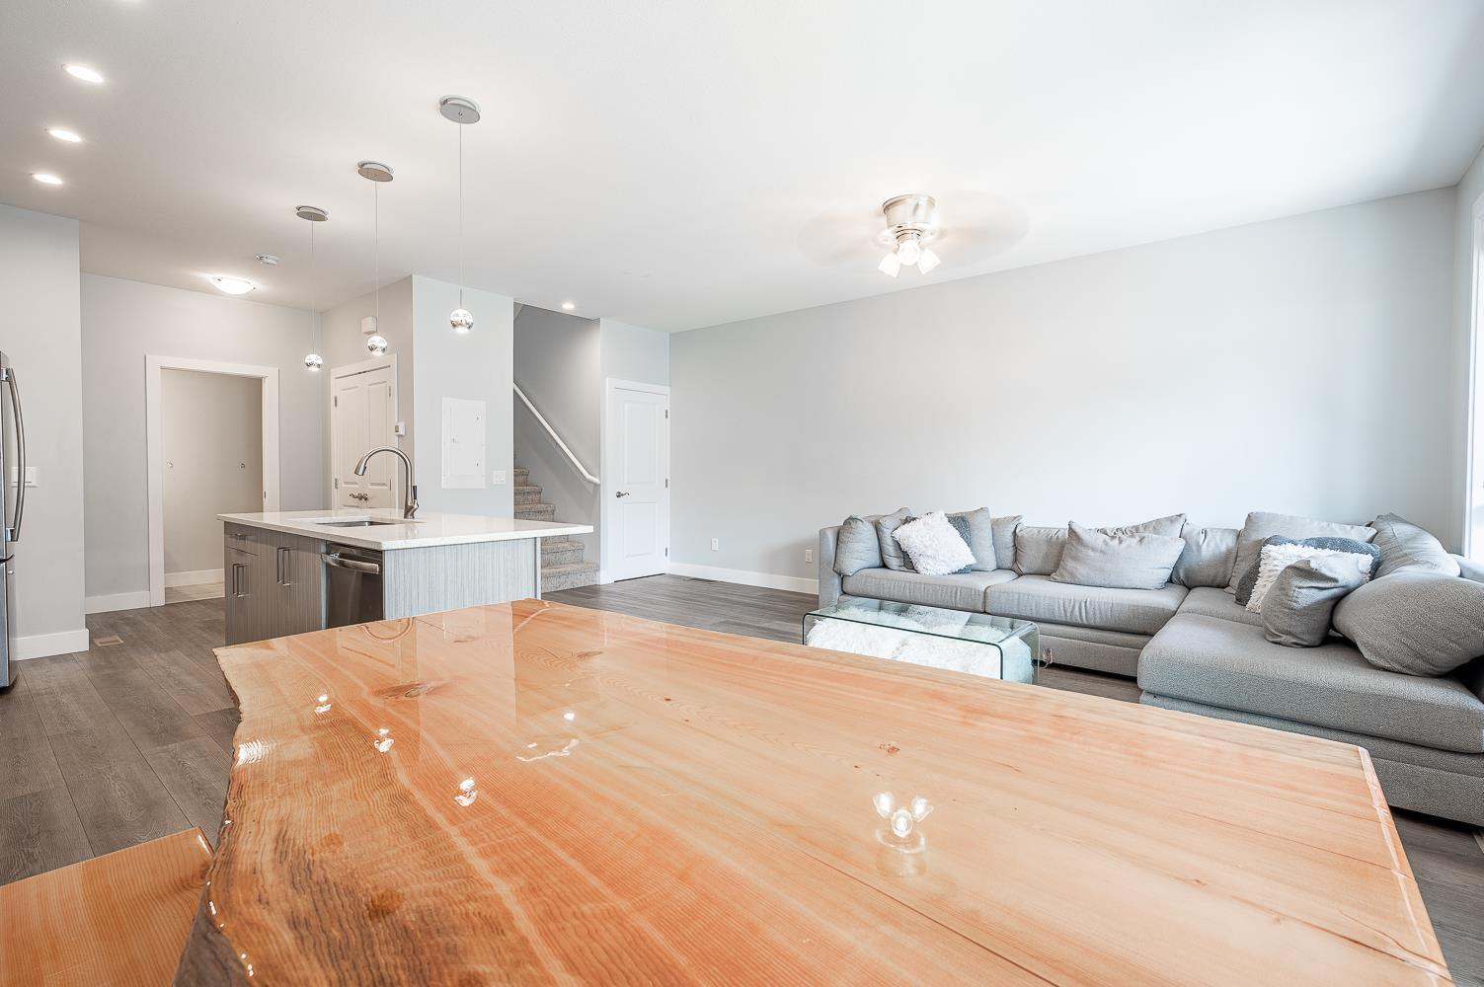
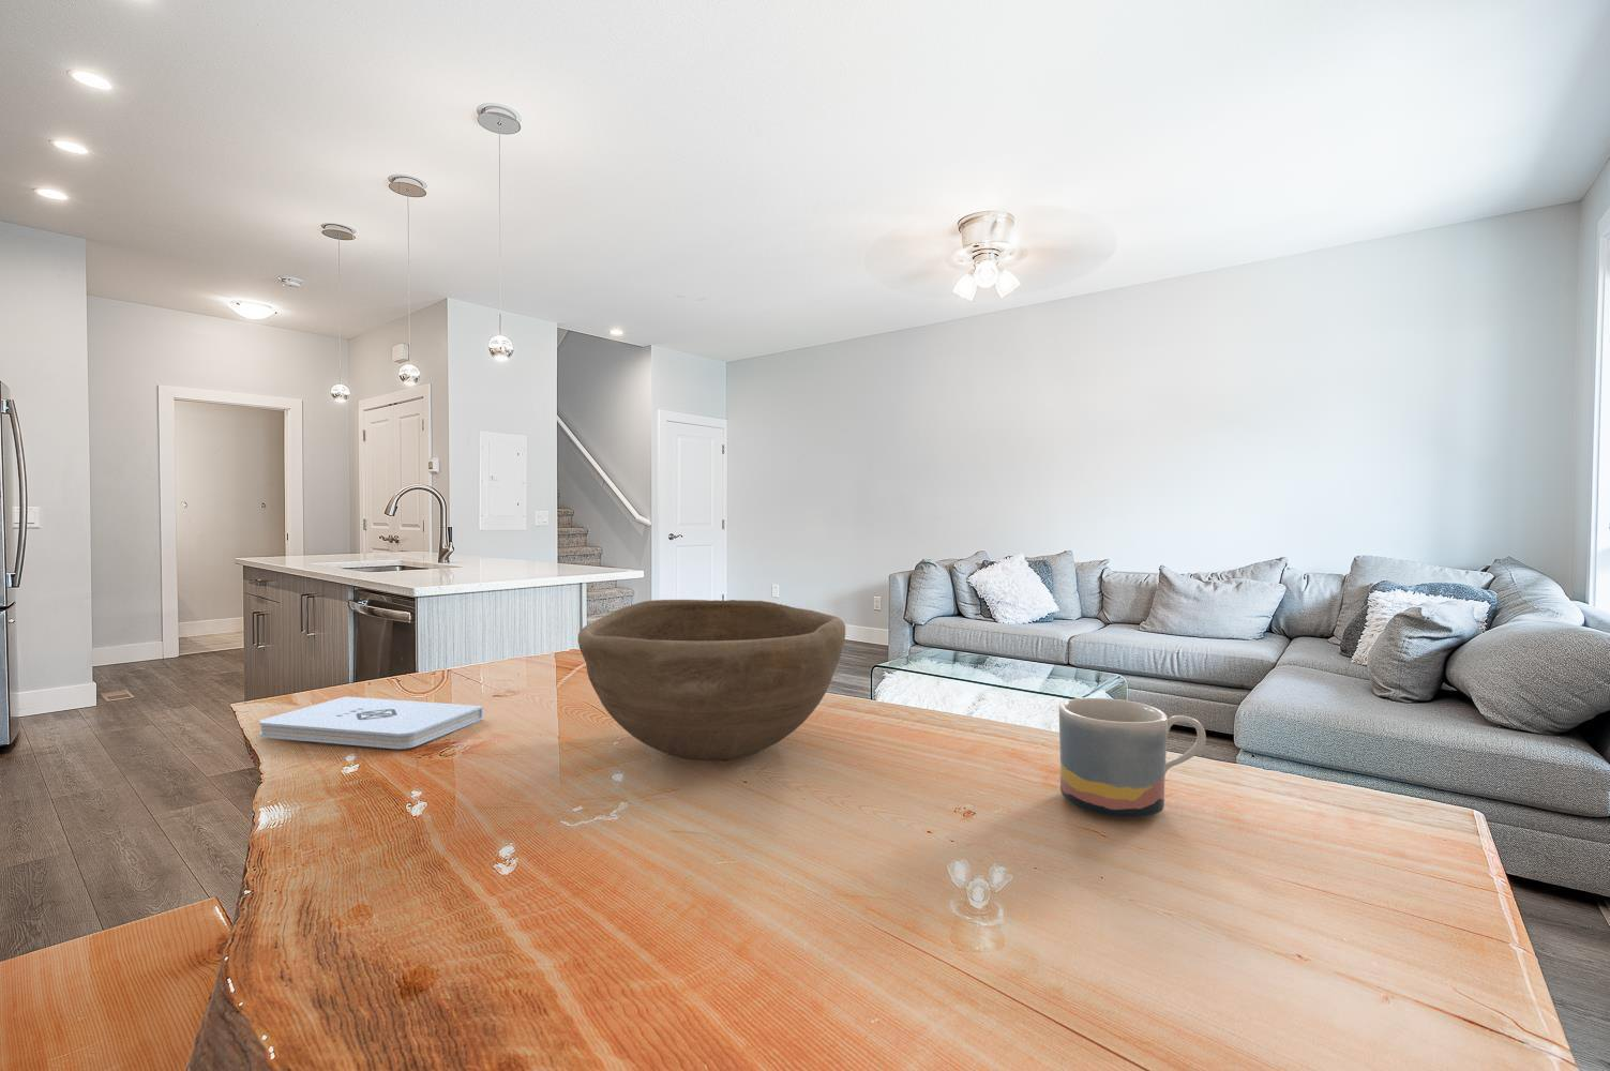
+ bowl (714, 678)
+ notepad (373, 720)
+ mug (1131, 757)
